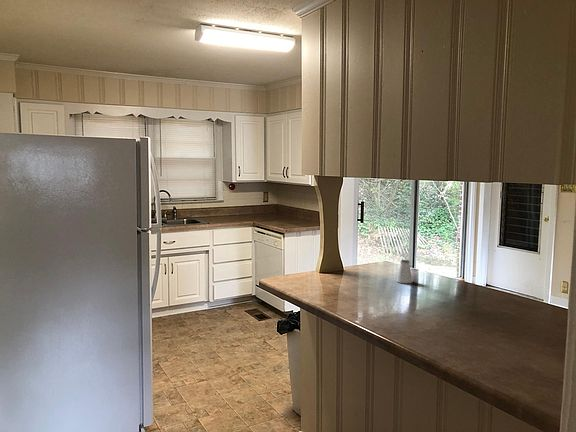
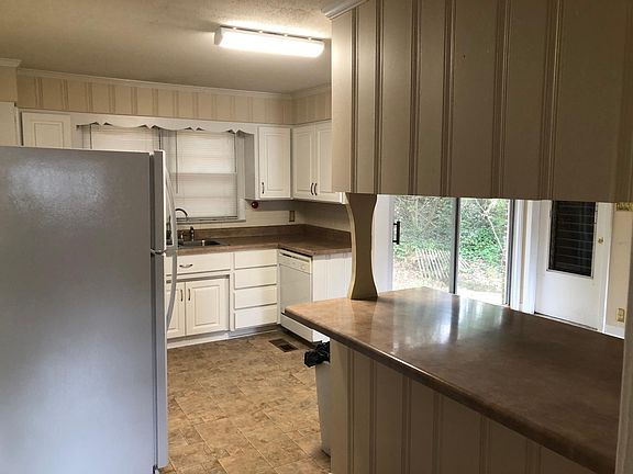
- saltshaker (404, 270)
